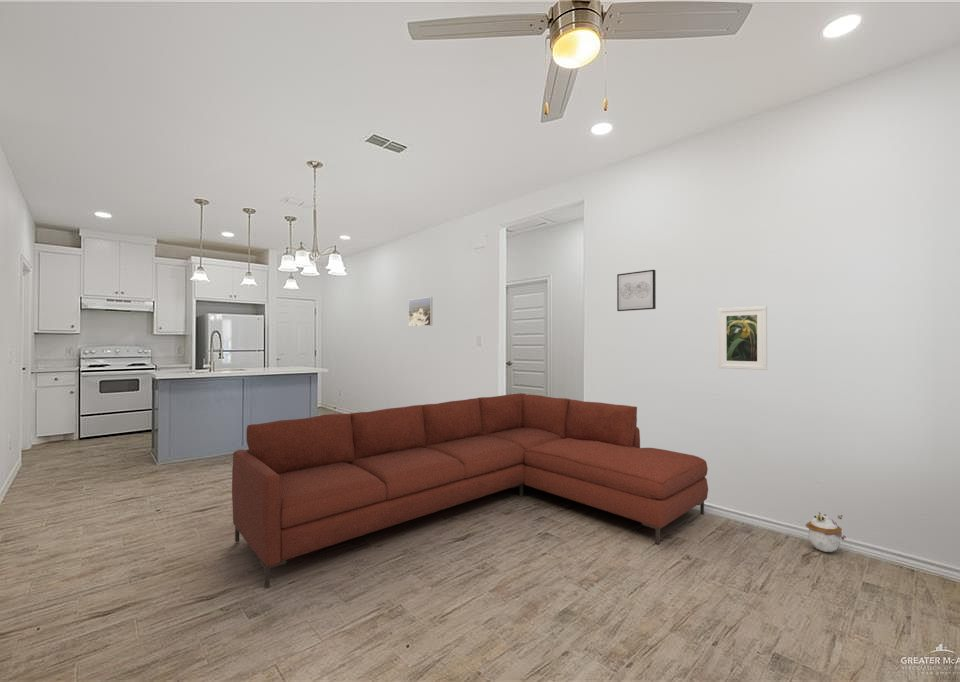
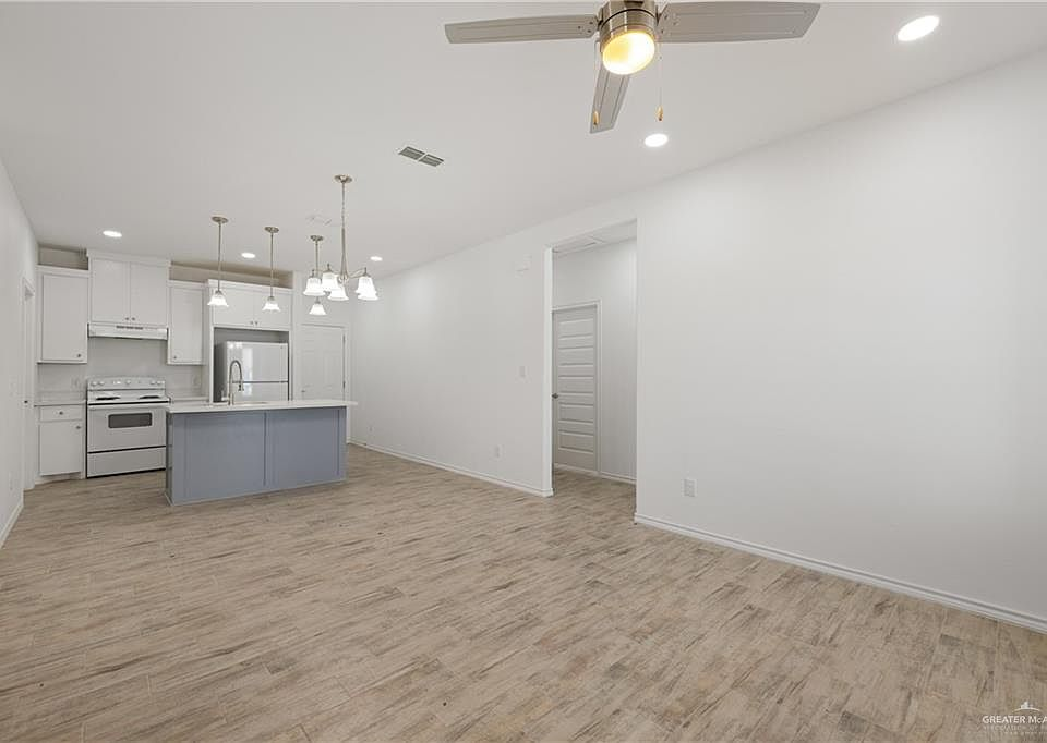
- wall art (635, 291)
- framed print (741, 338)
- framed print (420, 312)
- sofa (486, 471)
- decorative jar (824, 530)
